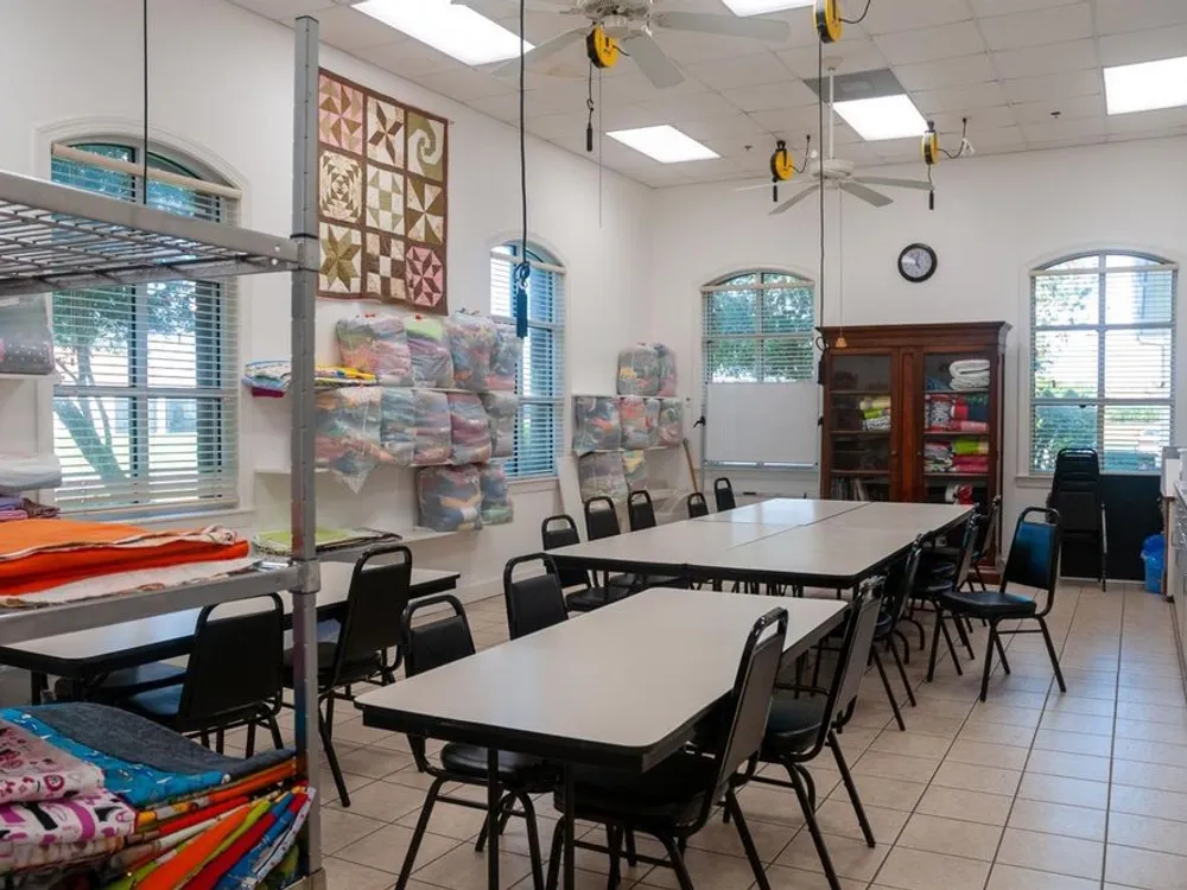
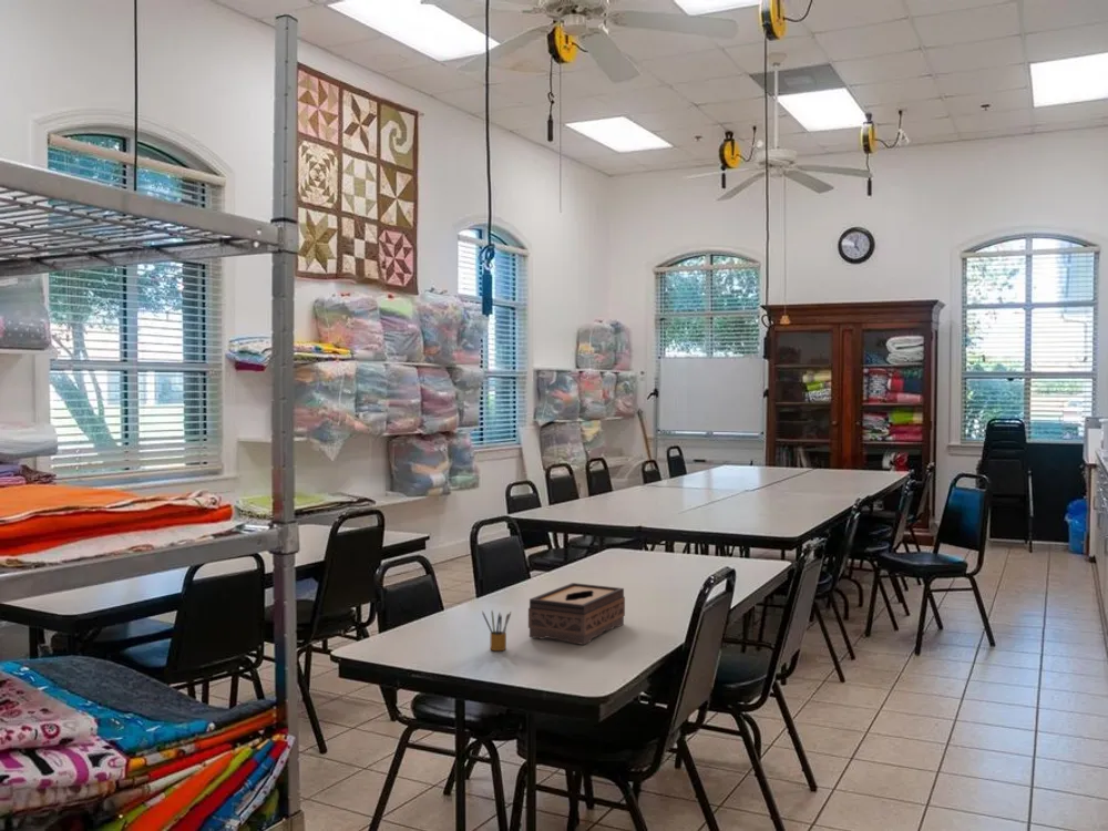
+ tissue box (577, 612)
+ pencil box (496, 628)
